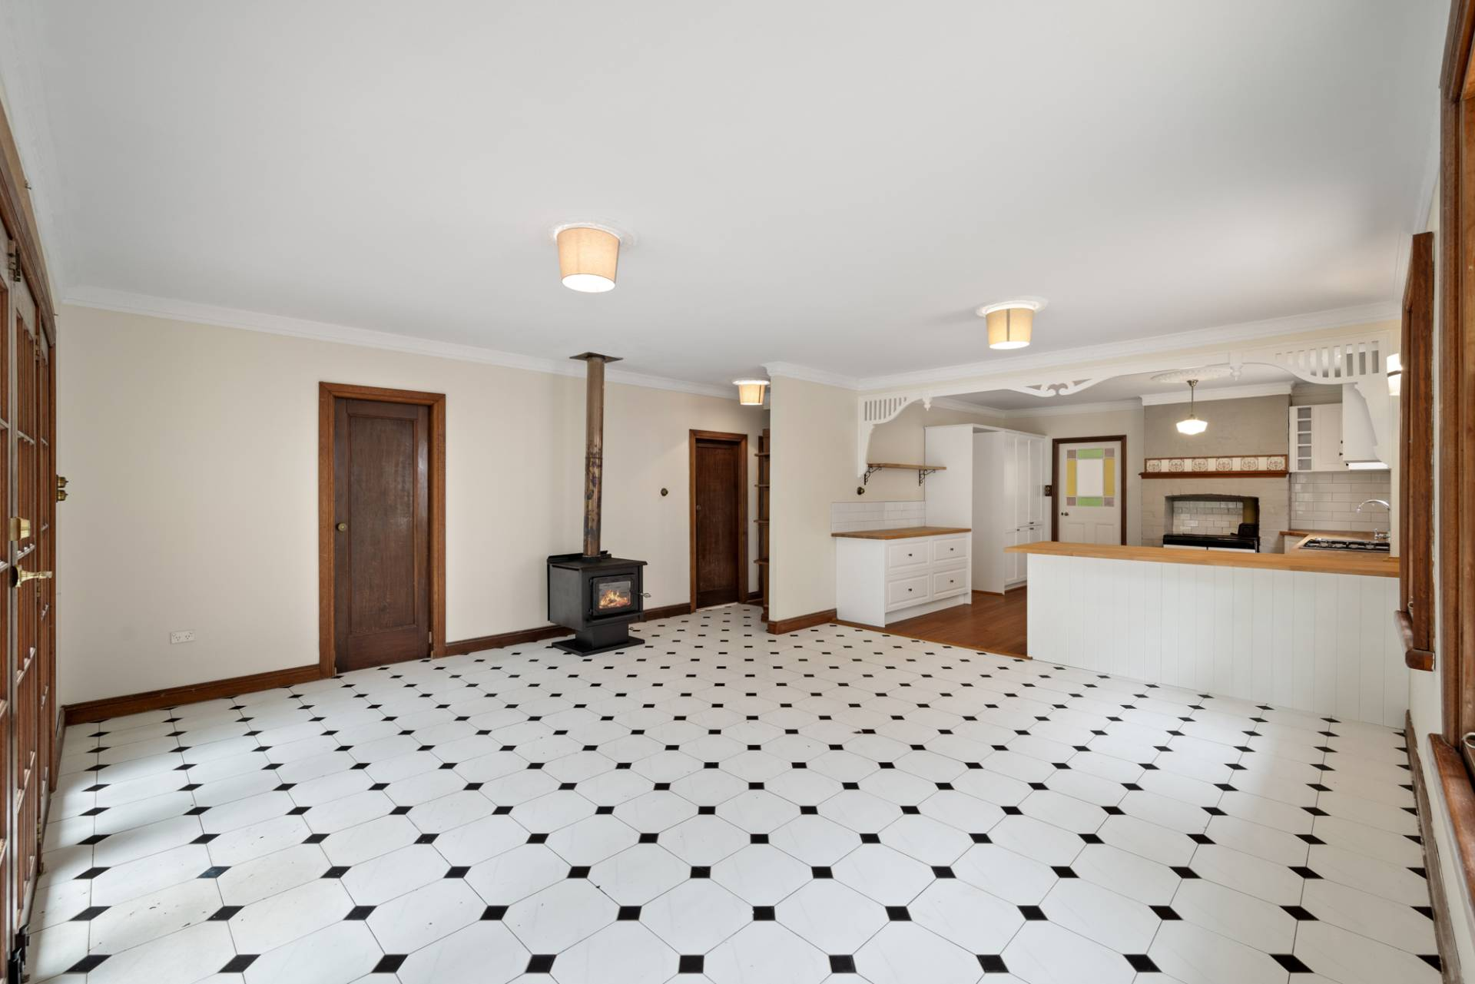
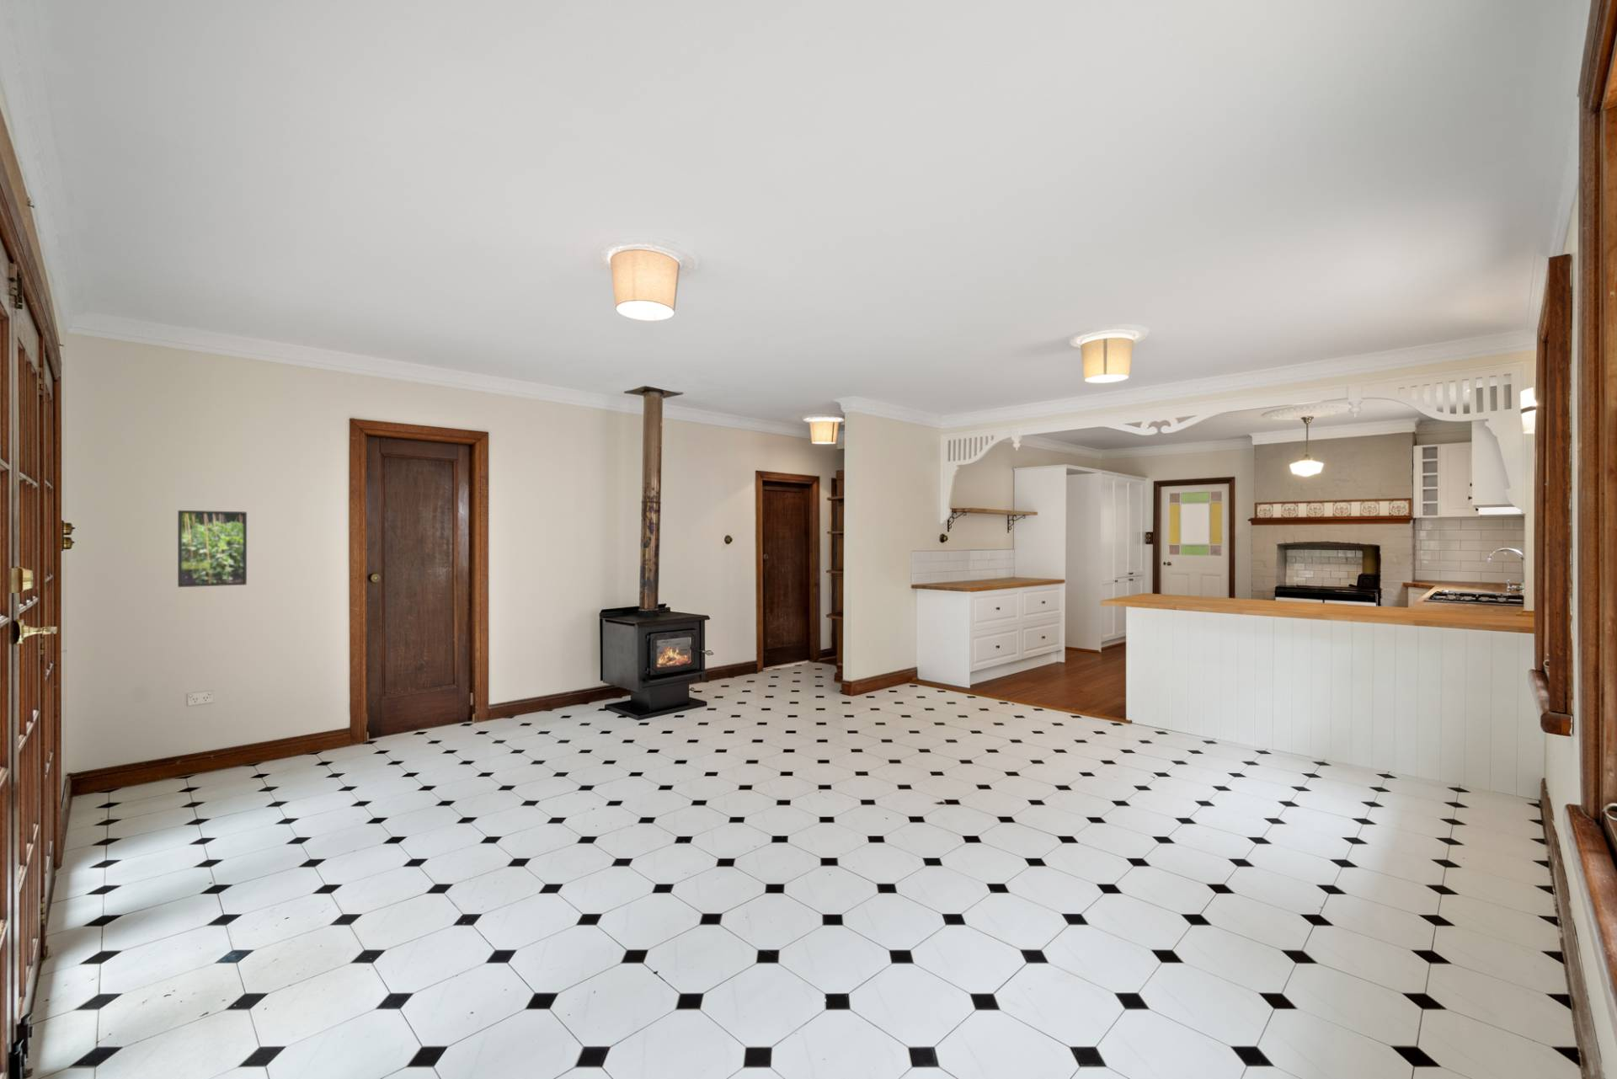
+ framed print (213, 548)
